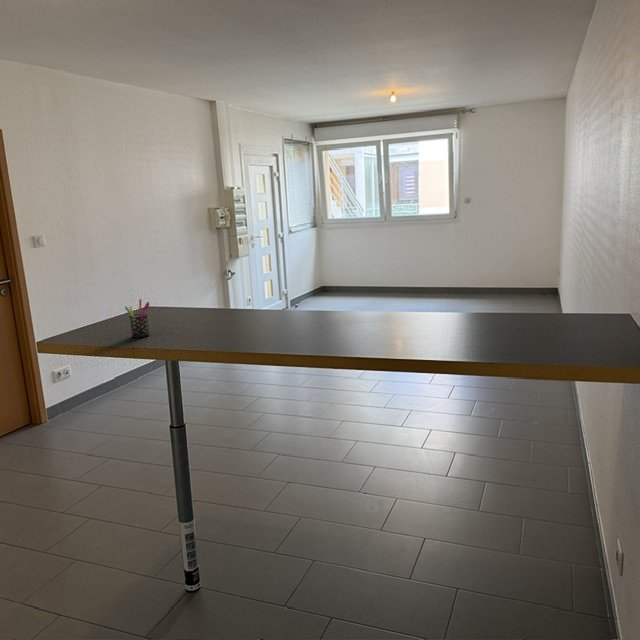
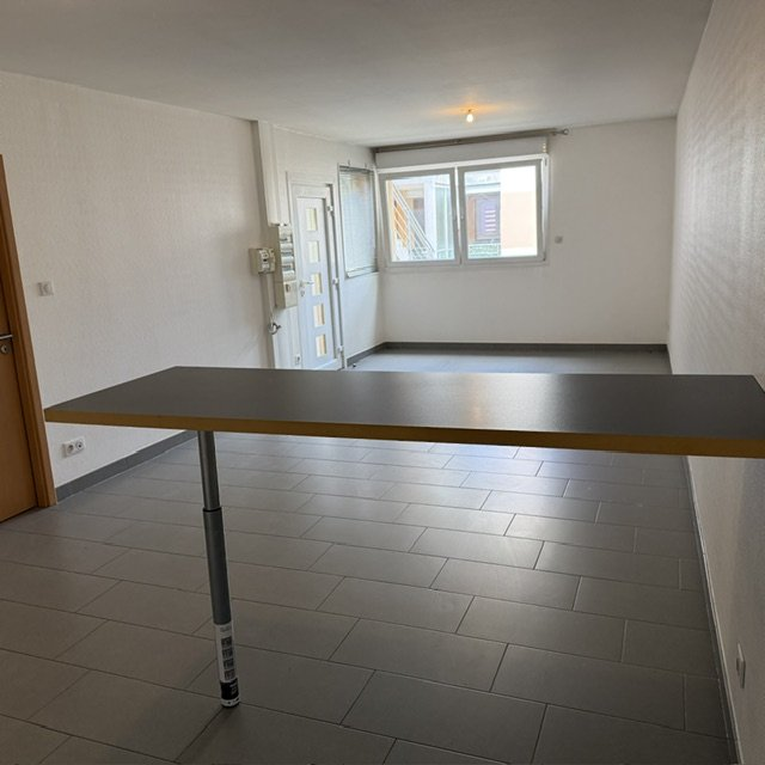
- pen holder (137, 318)
